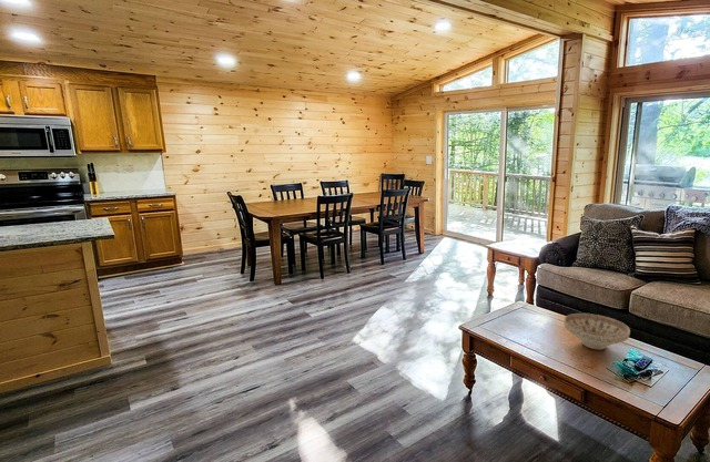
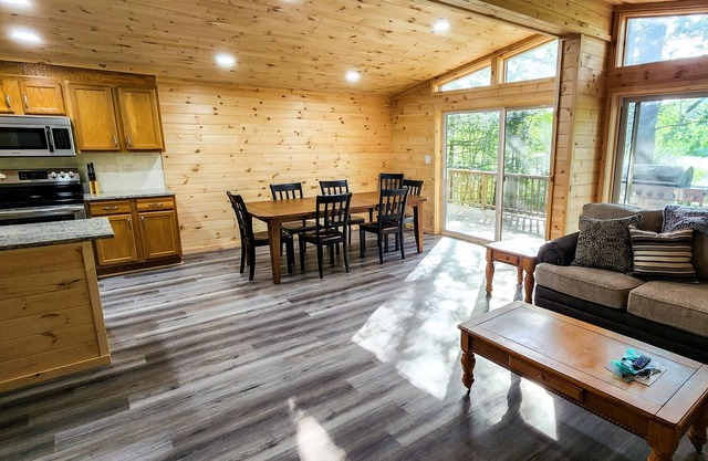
- decorative bowl (595, 333)
